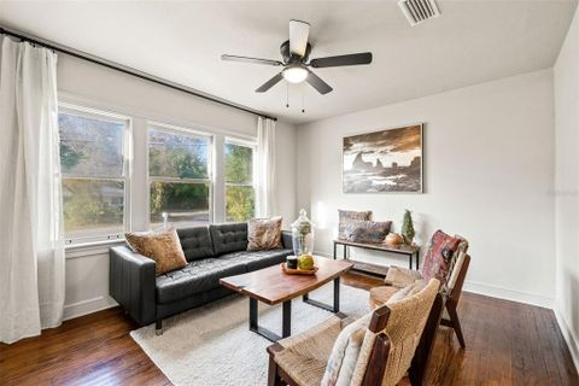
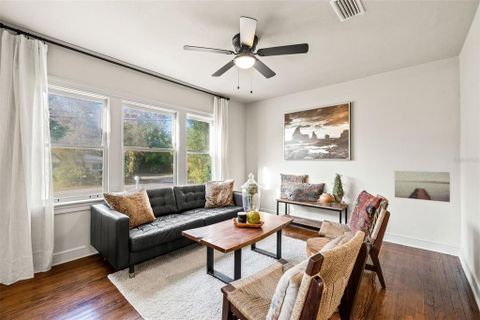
+ wall art (420, 185)
